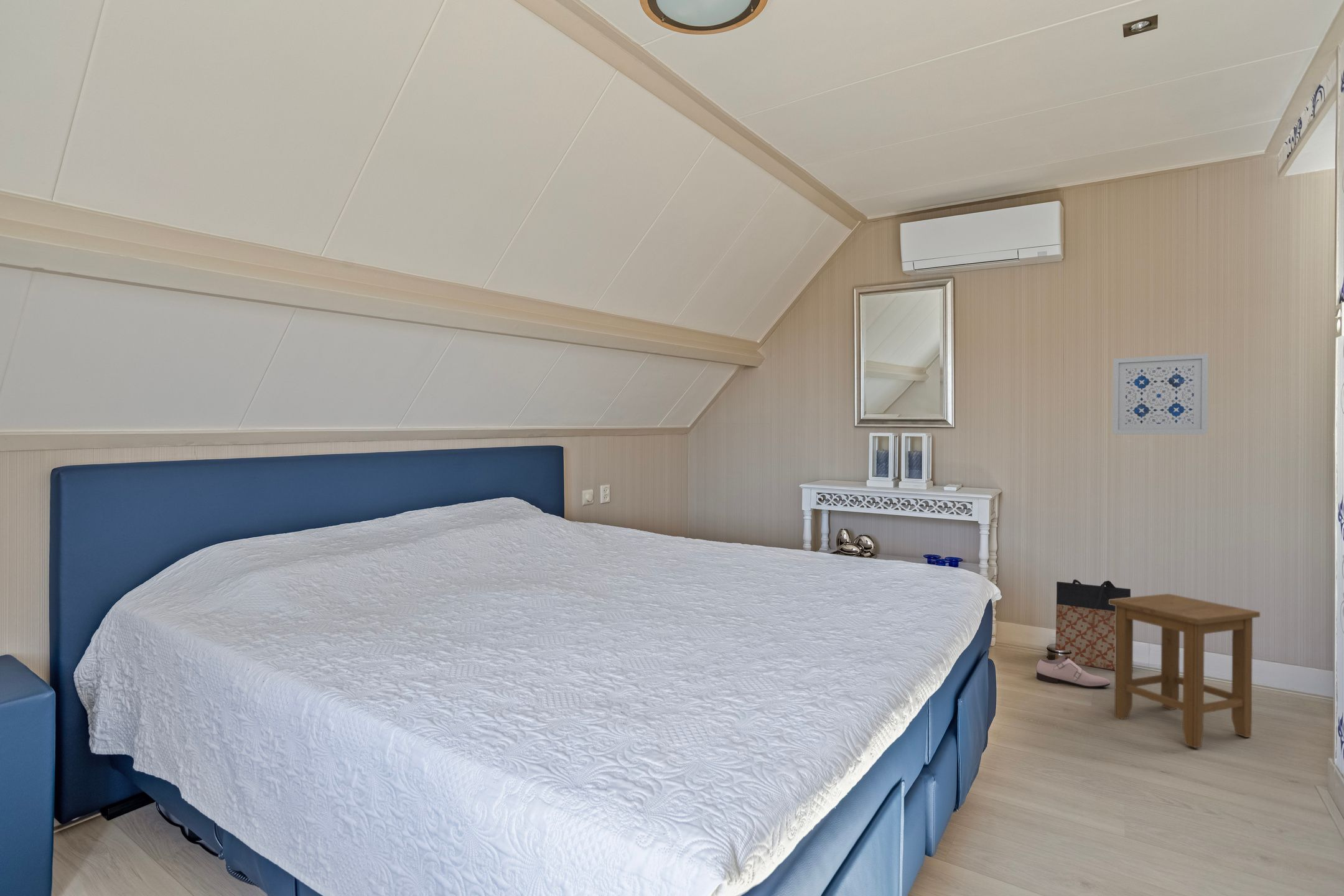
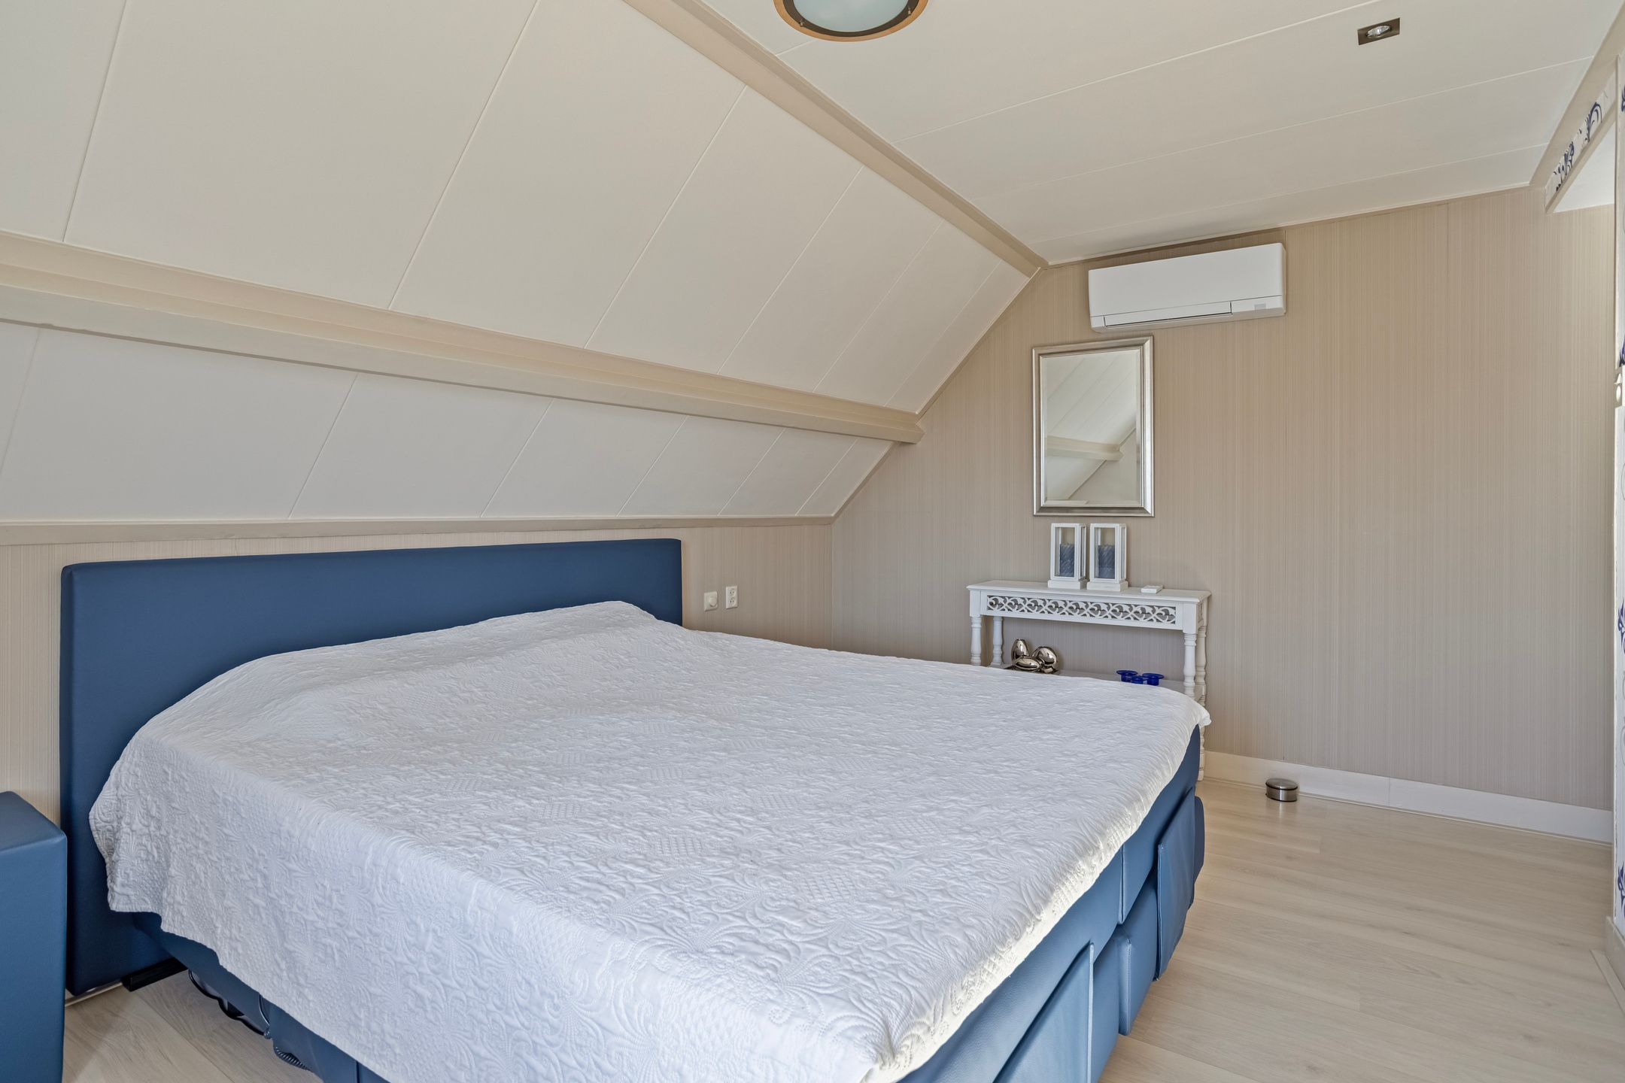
- stool (1178, 665)
- bag (1092, 621)
- shoe (1072, 670)
- wall art (1159, 395)
